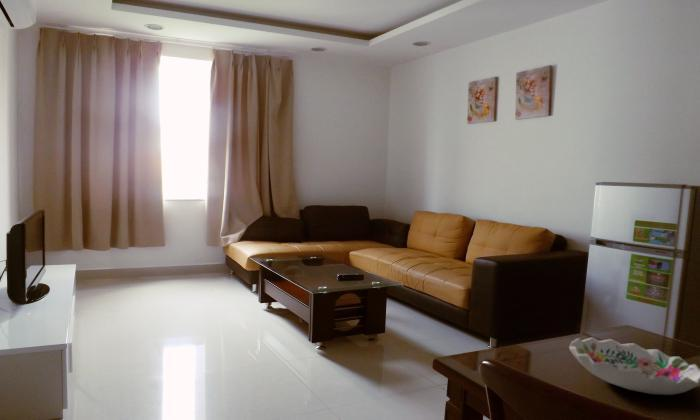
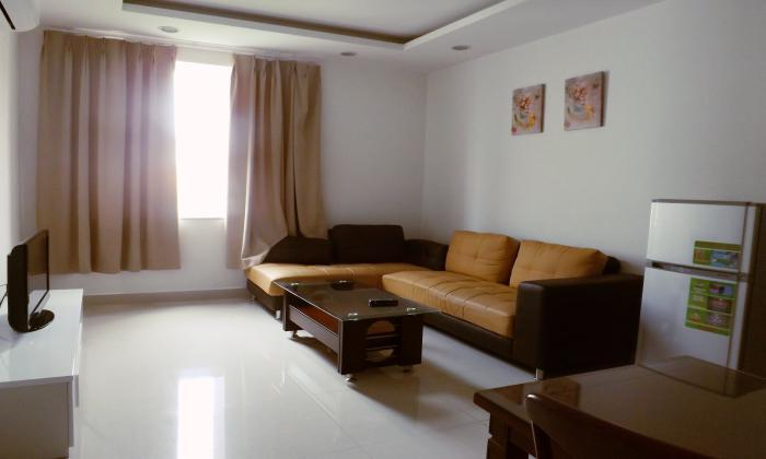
- decorative bowl (633, 367)
